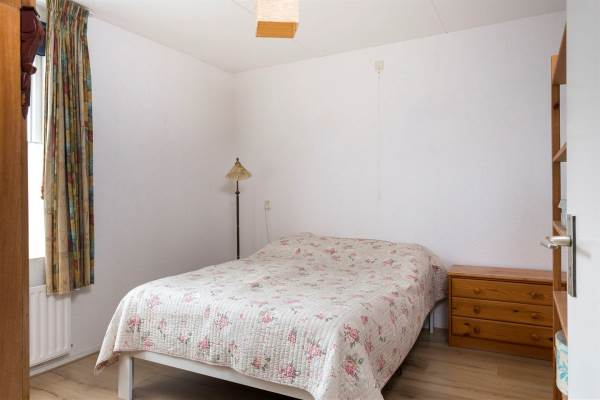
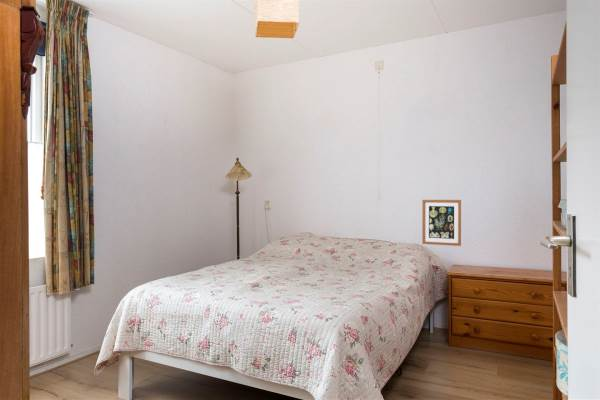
+ wall art (441, 222)
